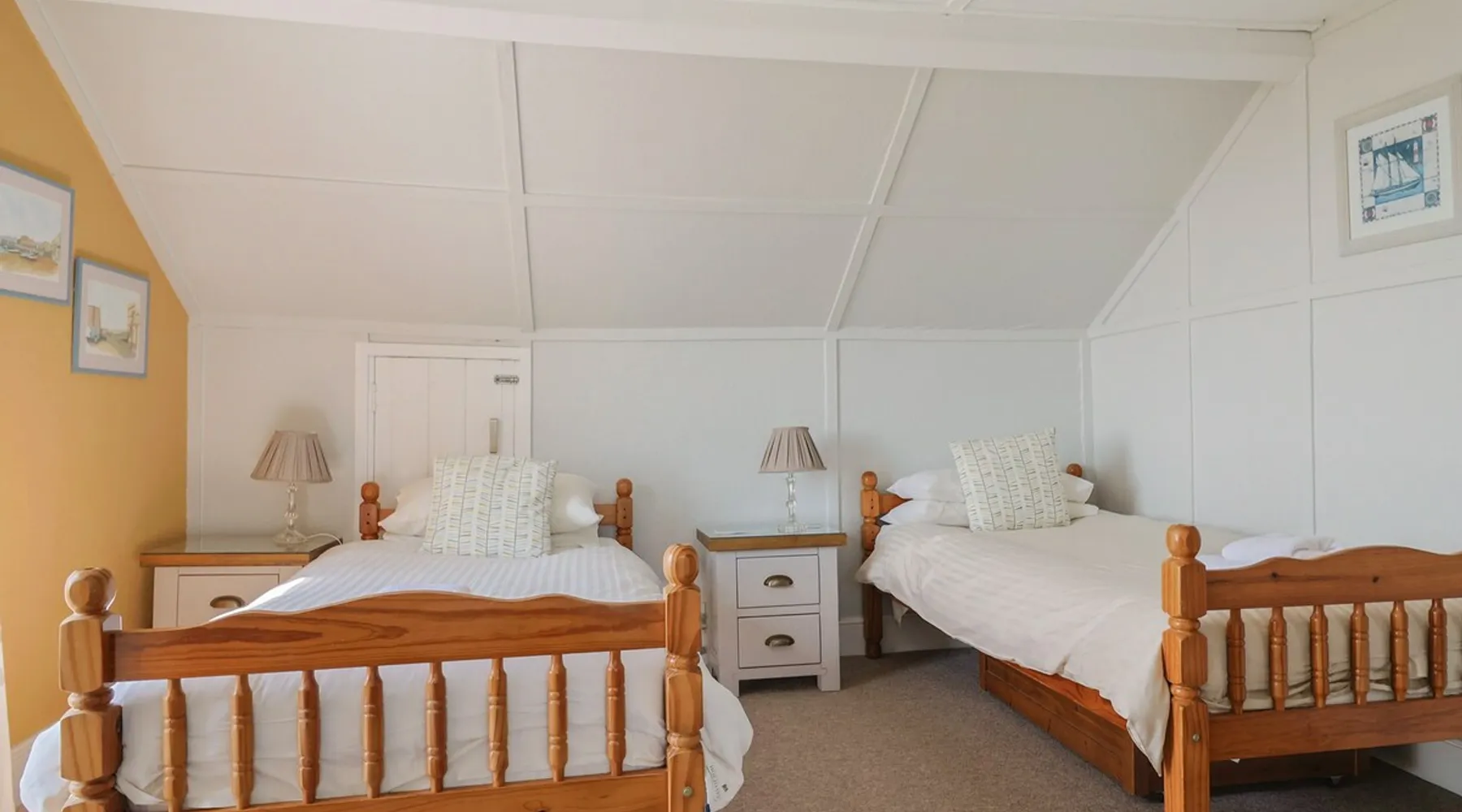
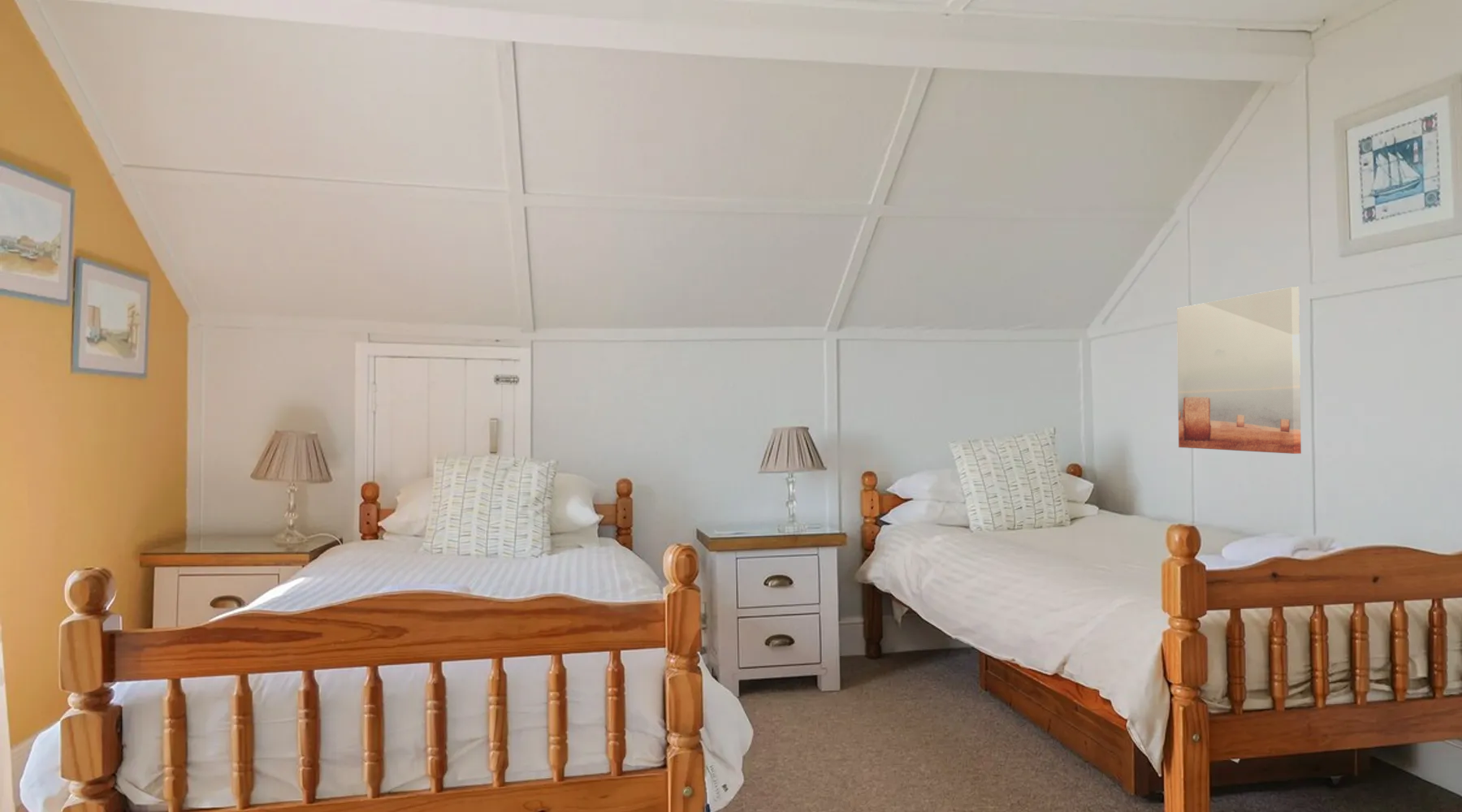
+ wall art (1234, 374)
